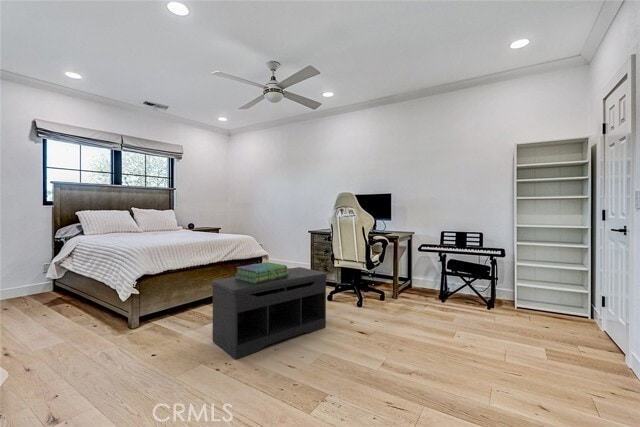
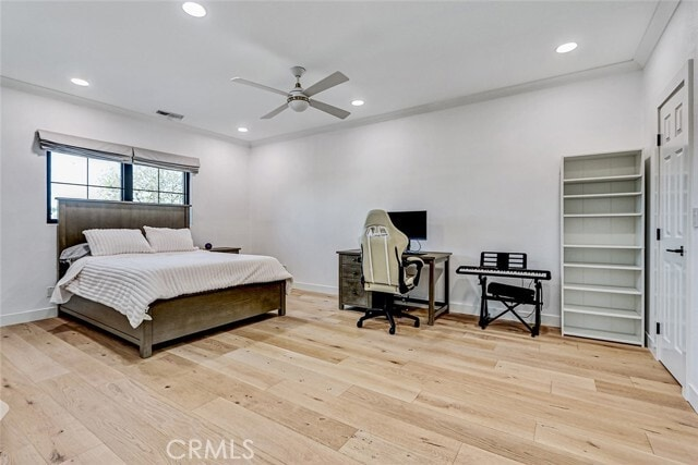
- bench (272, 304)
- stack of books (262, 271)
